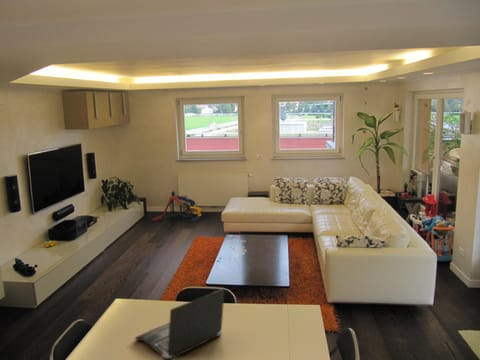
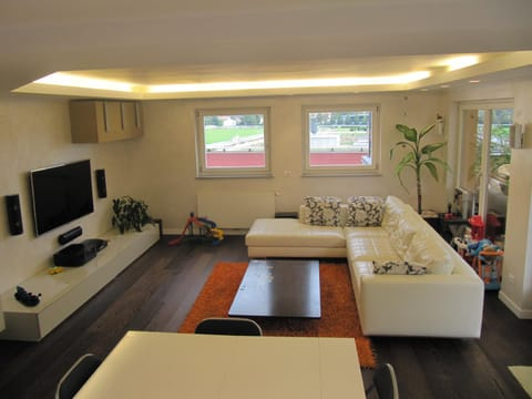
- laptop (180, 313)
